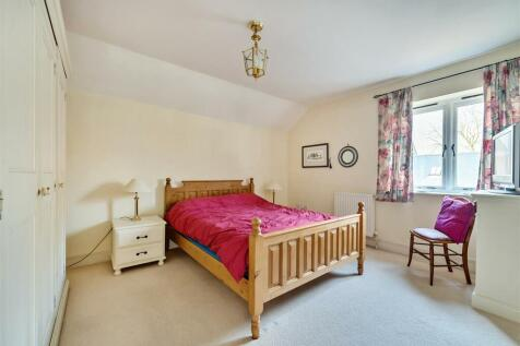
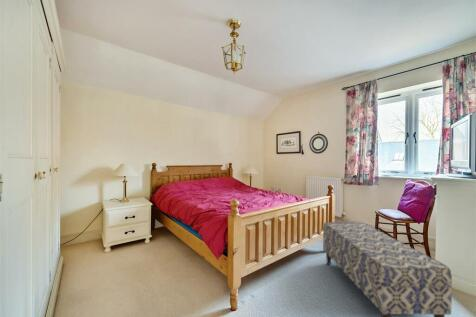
+ bench (370, 264)
